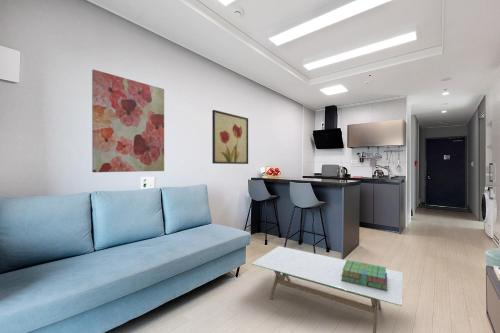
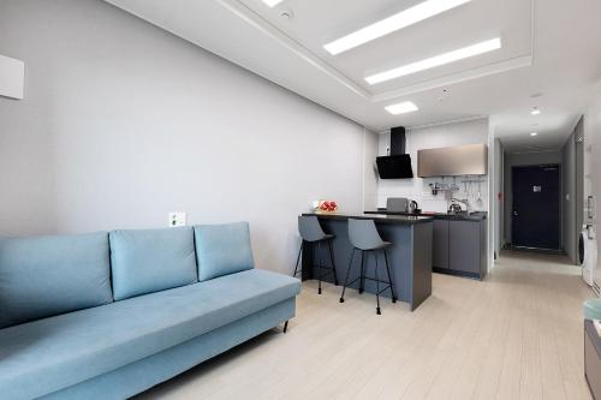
- wall art (231, 139)
- stack of books (364, 273)
- coffee table (323, 284)
- wall art (132, 126)
